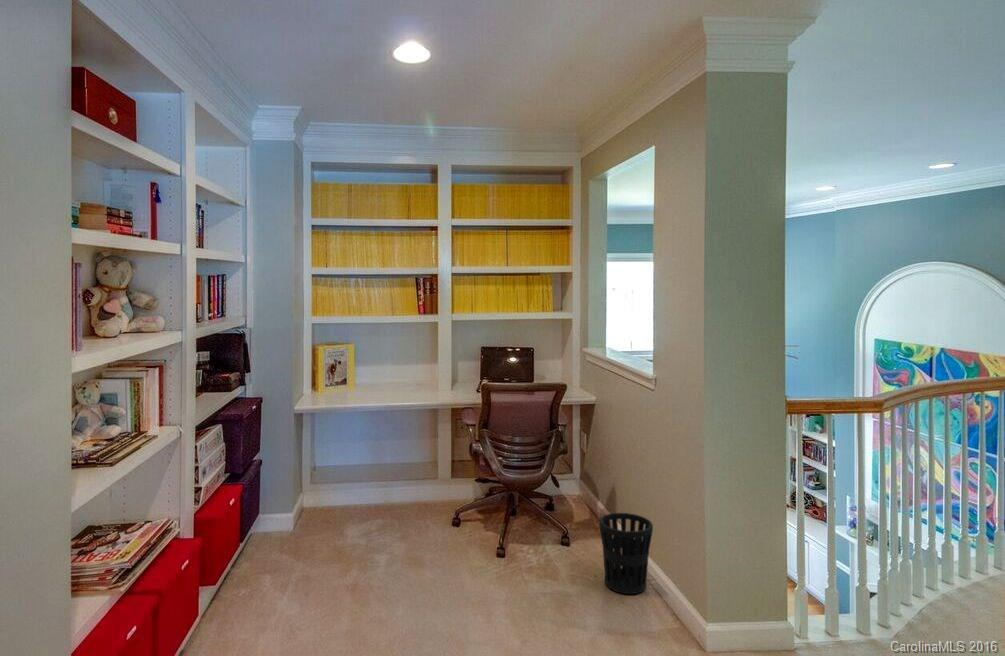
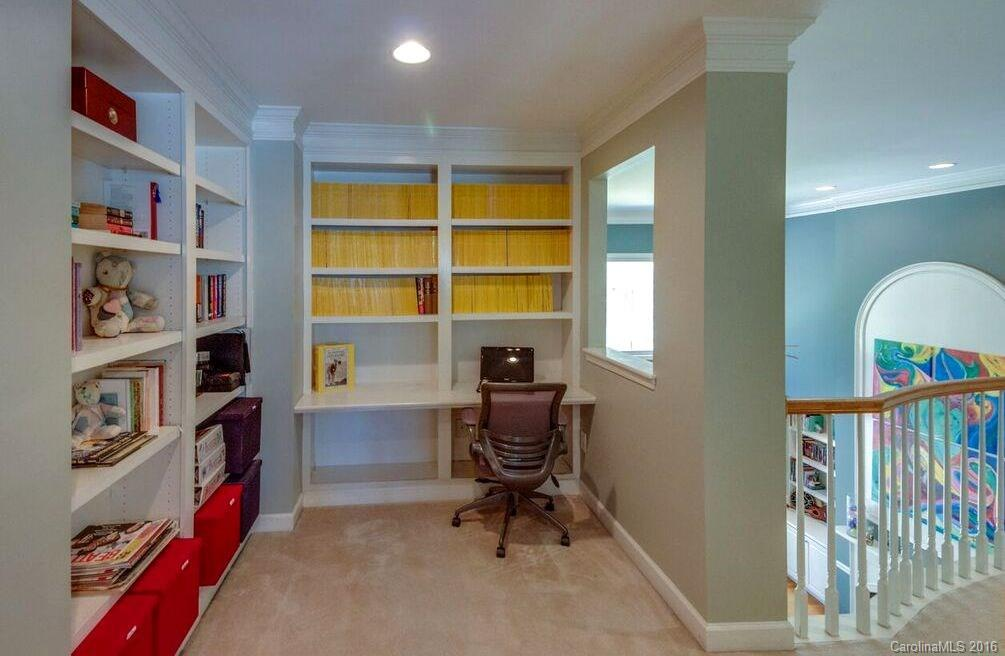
- wastebasket (625, 552)
